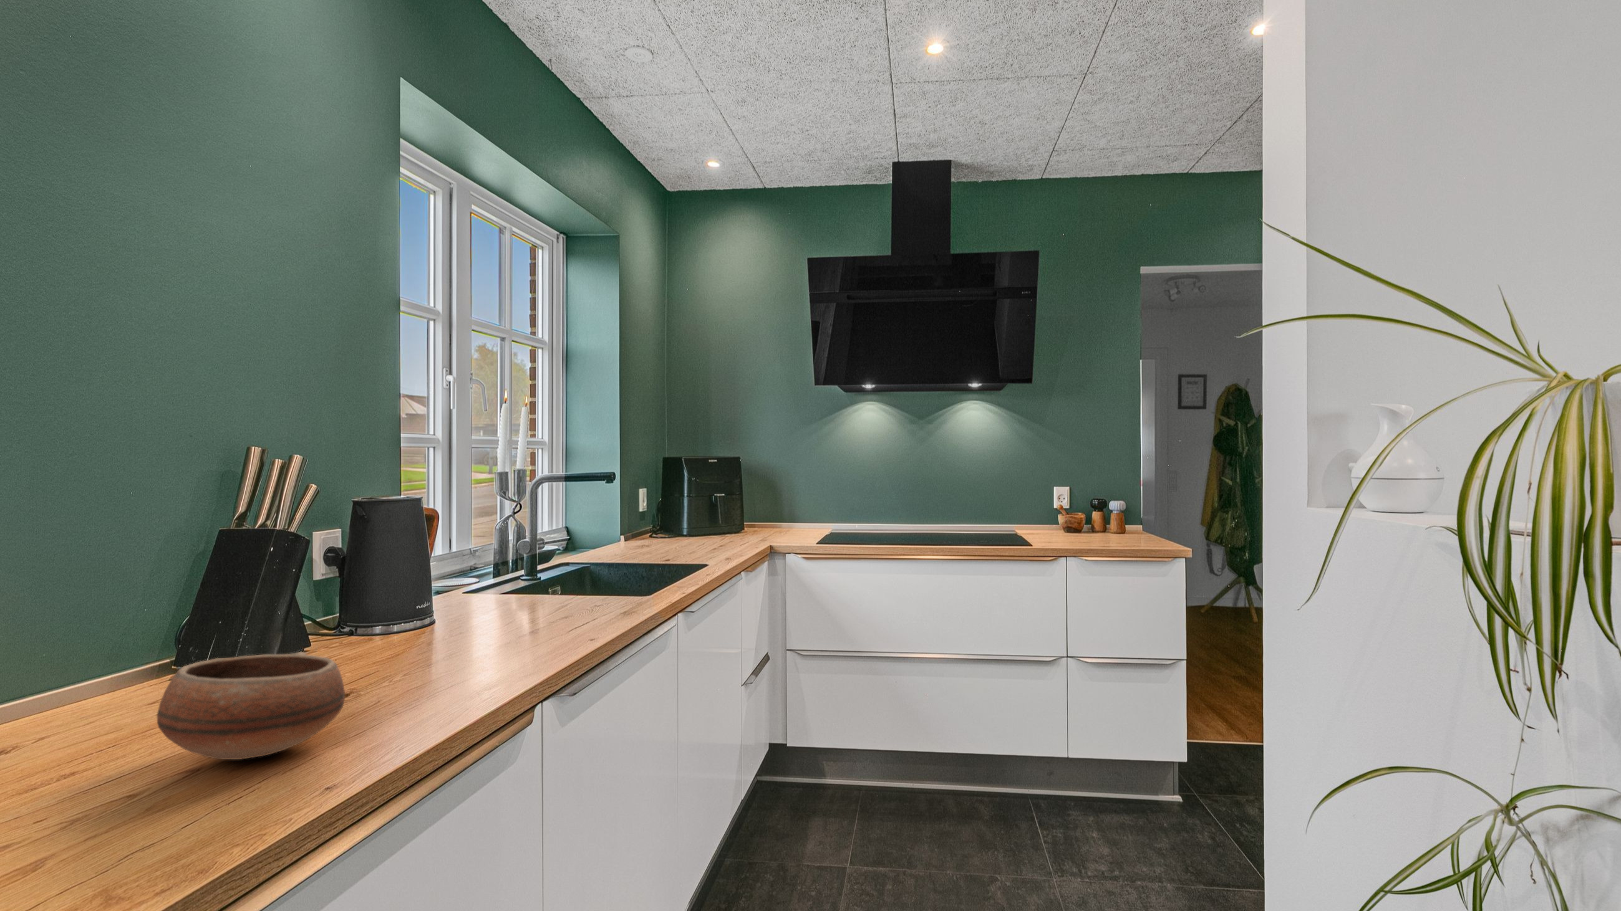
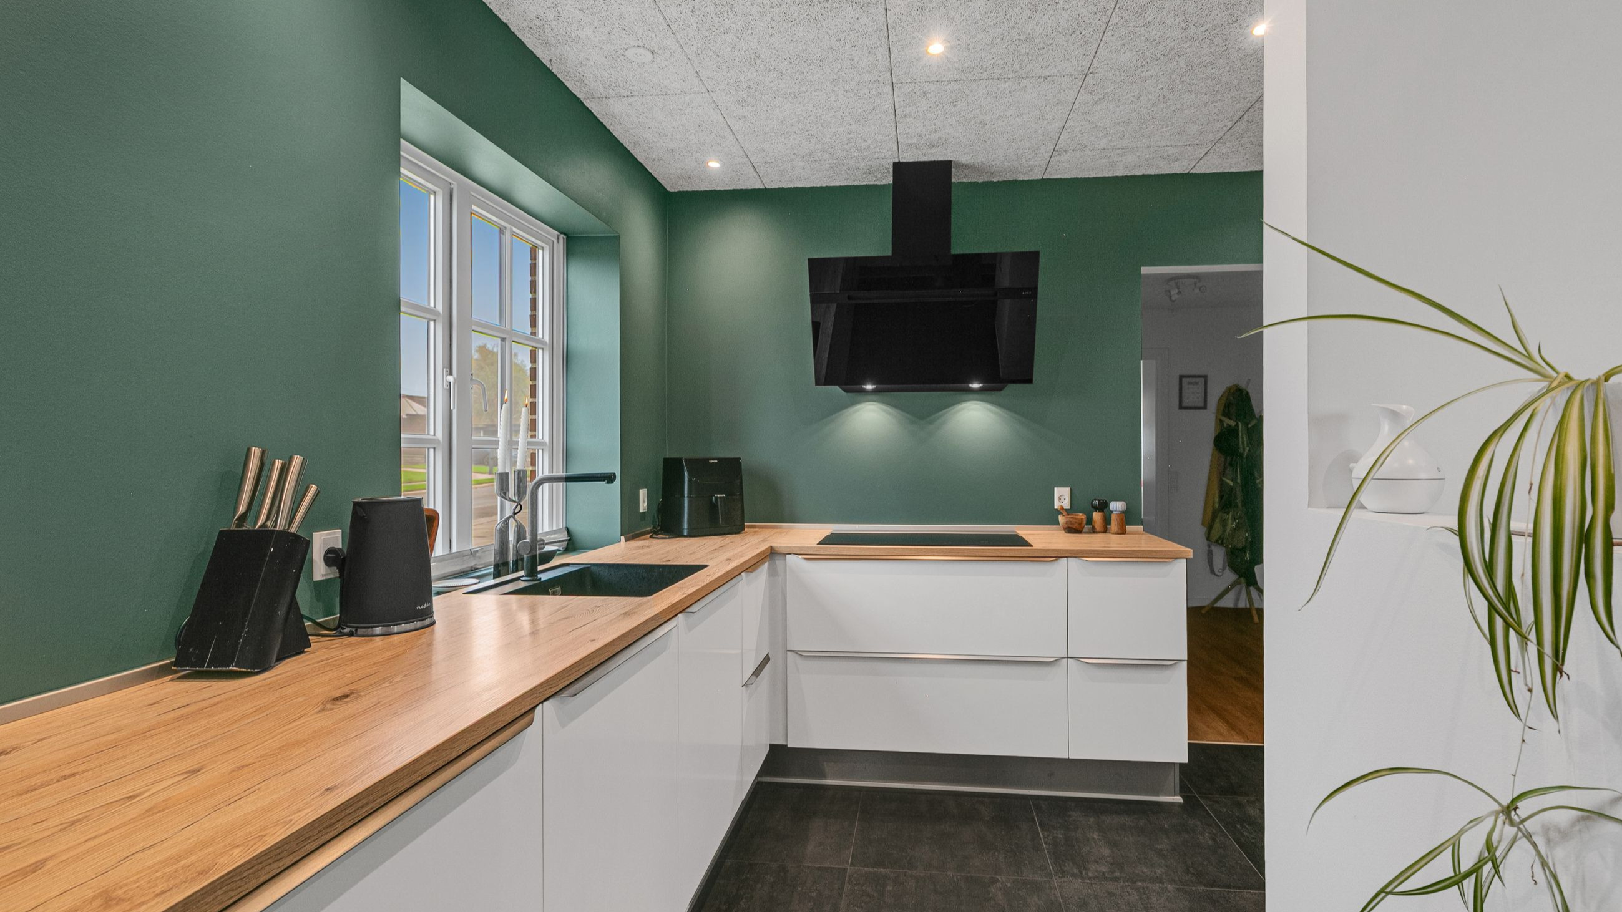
- bowl (256, 706)
